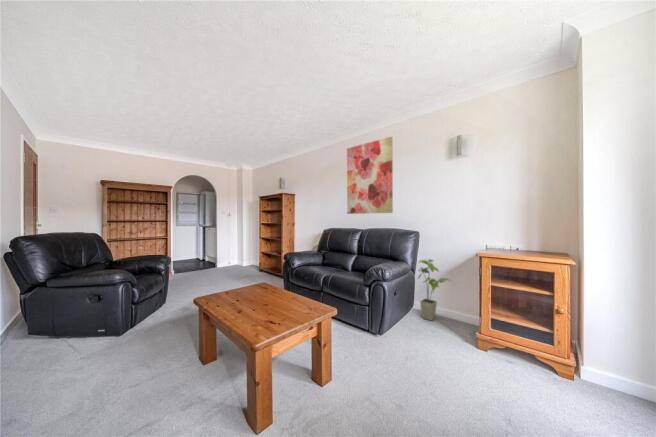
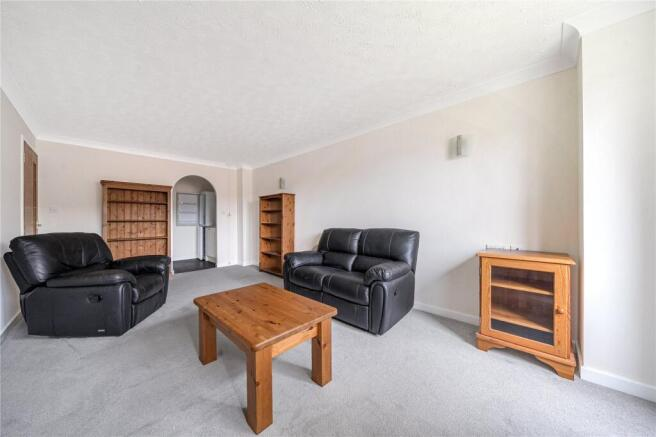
- house plant (432, 289)
- wall art (368, 178)
